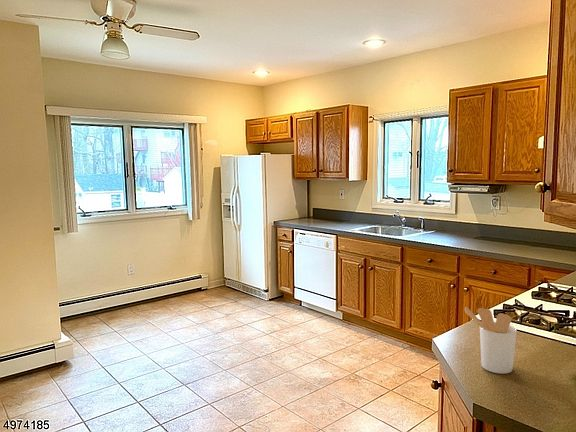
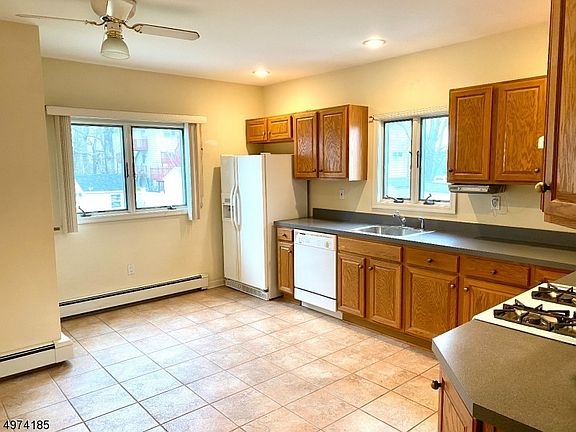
- utensil holder (488, 337)
